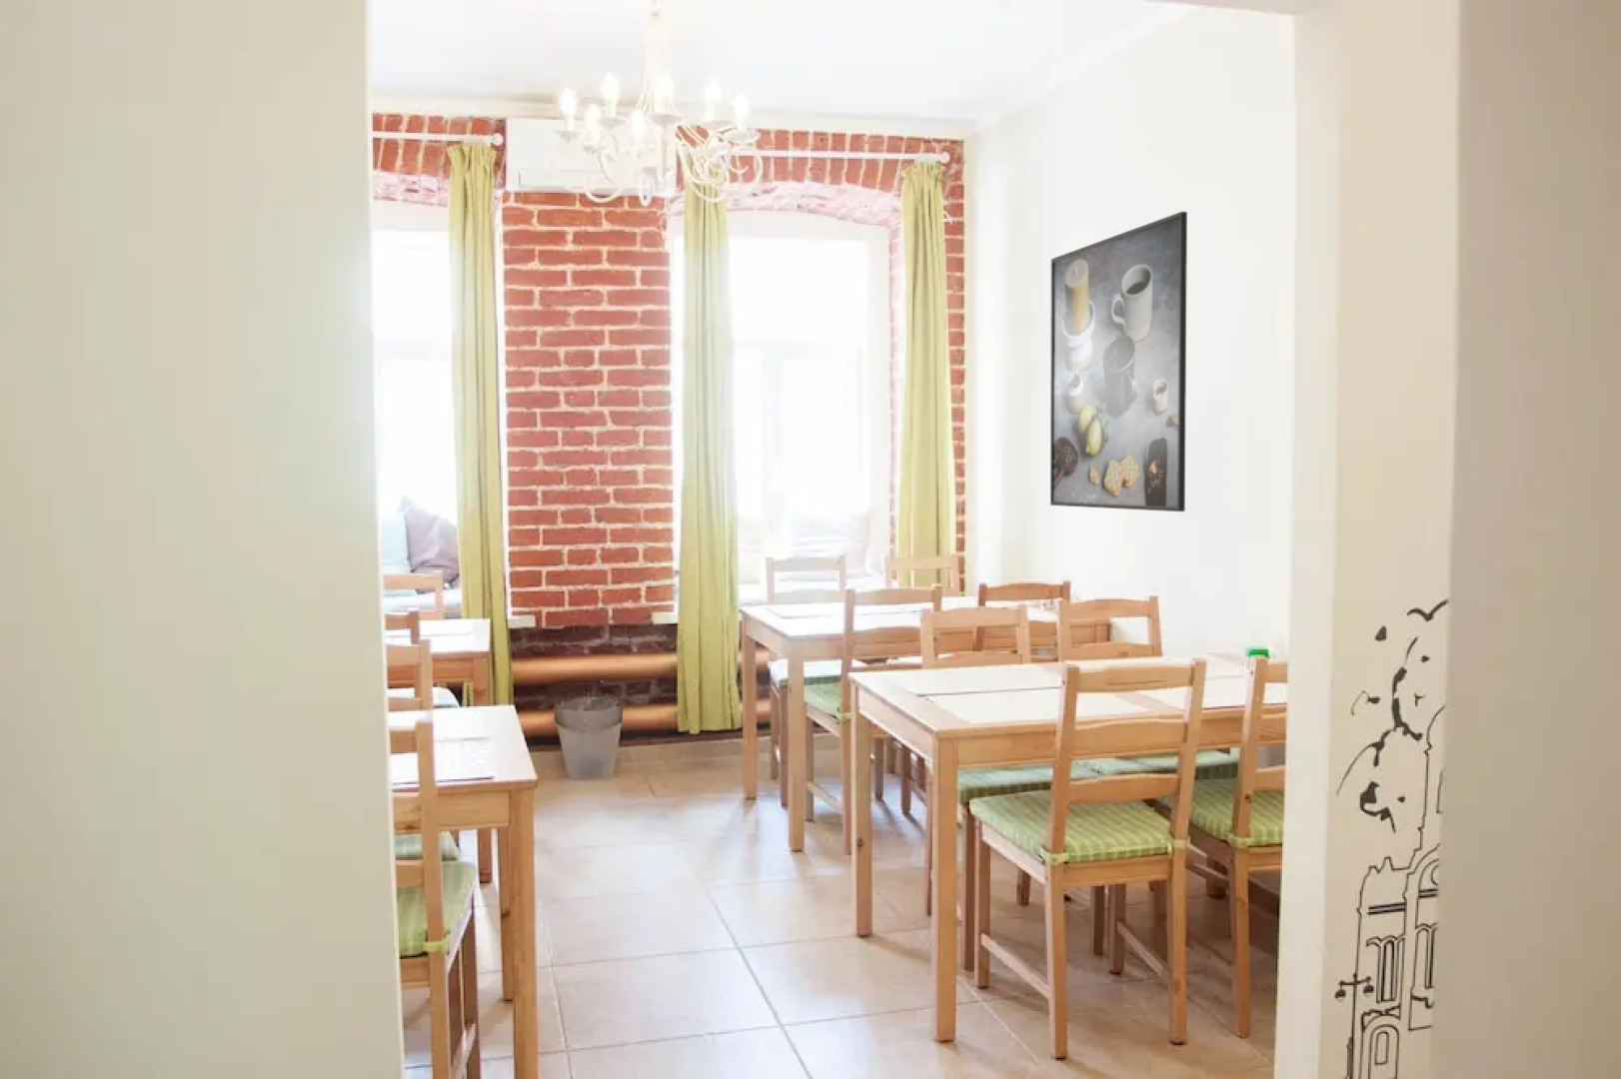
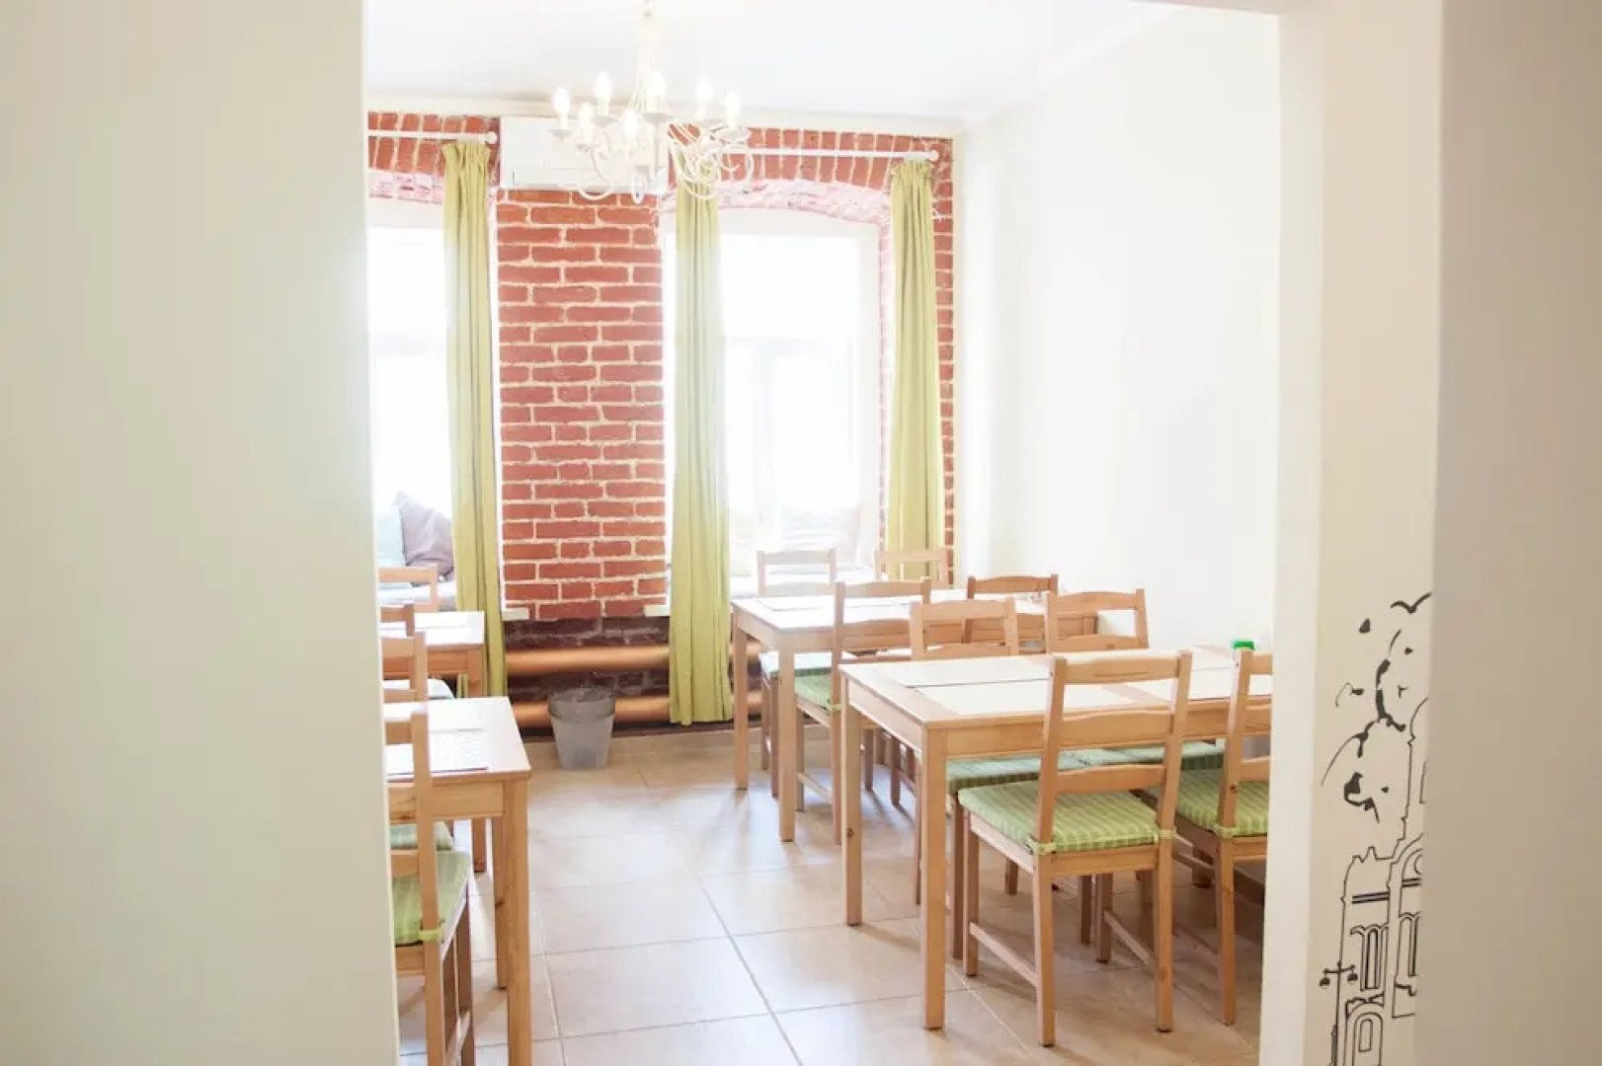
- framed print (1112, 372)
